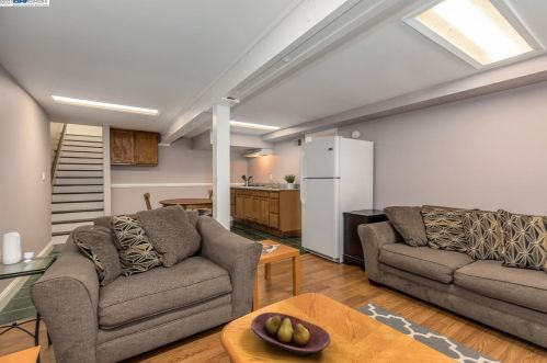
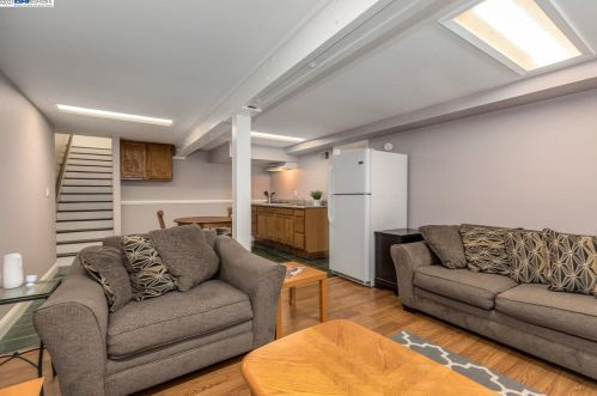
- fruit bowl (288, 330)
